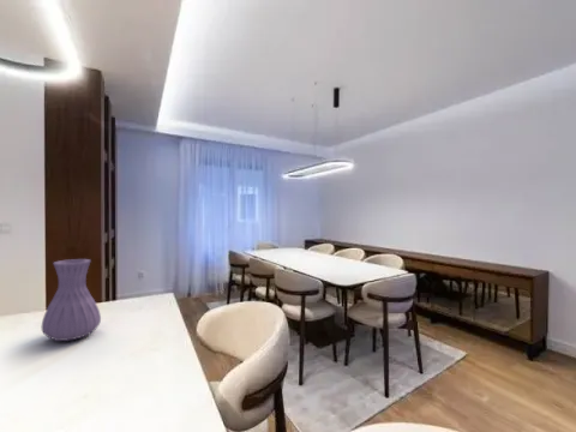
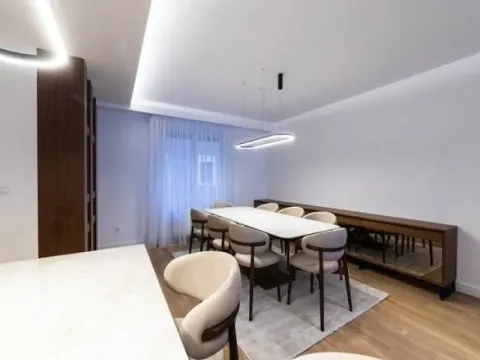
- vase (72, 298)
